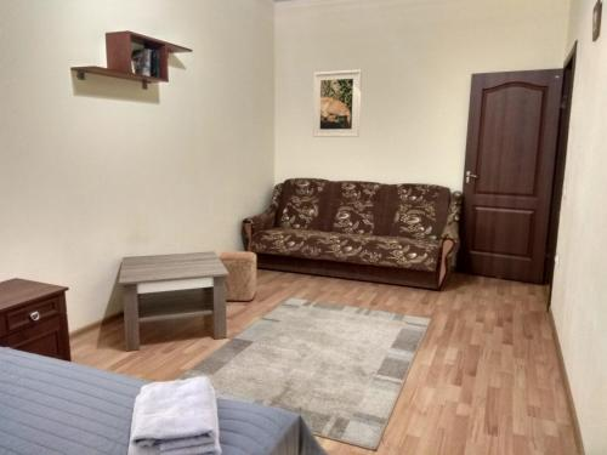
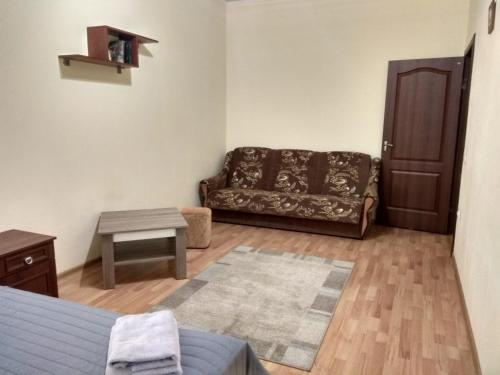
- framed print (336, 104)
